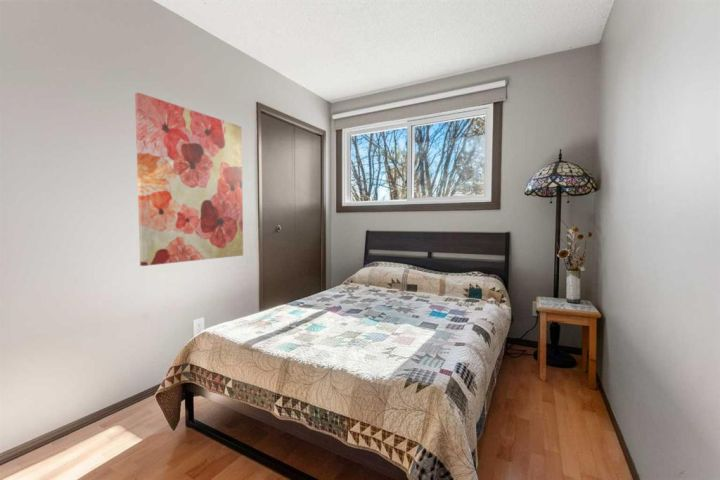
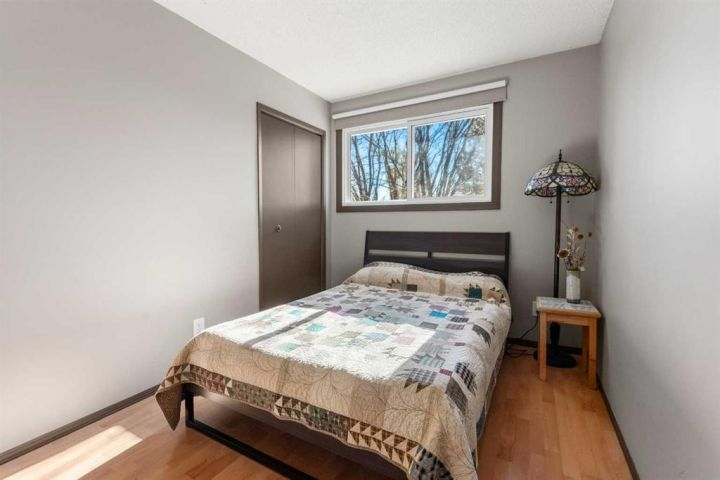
- wall art (197, 186)
